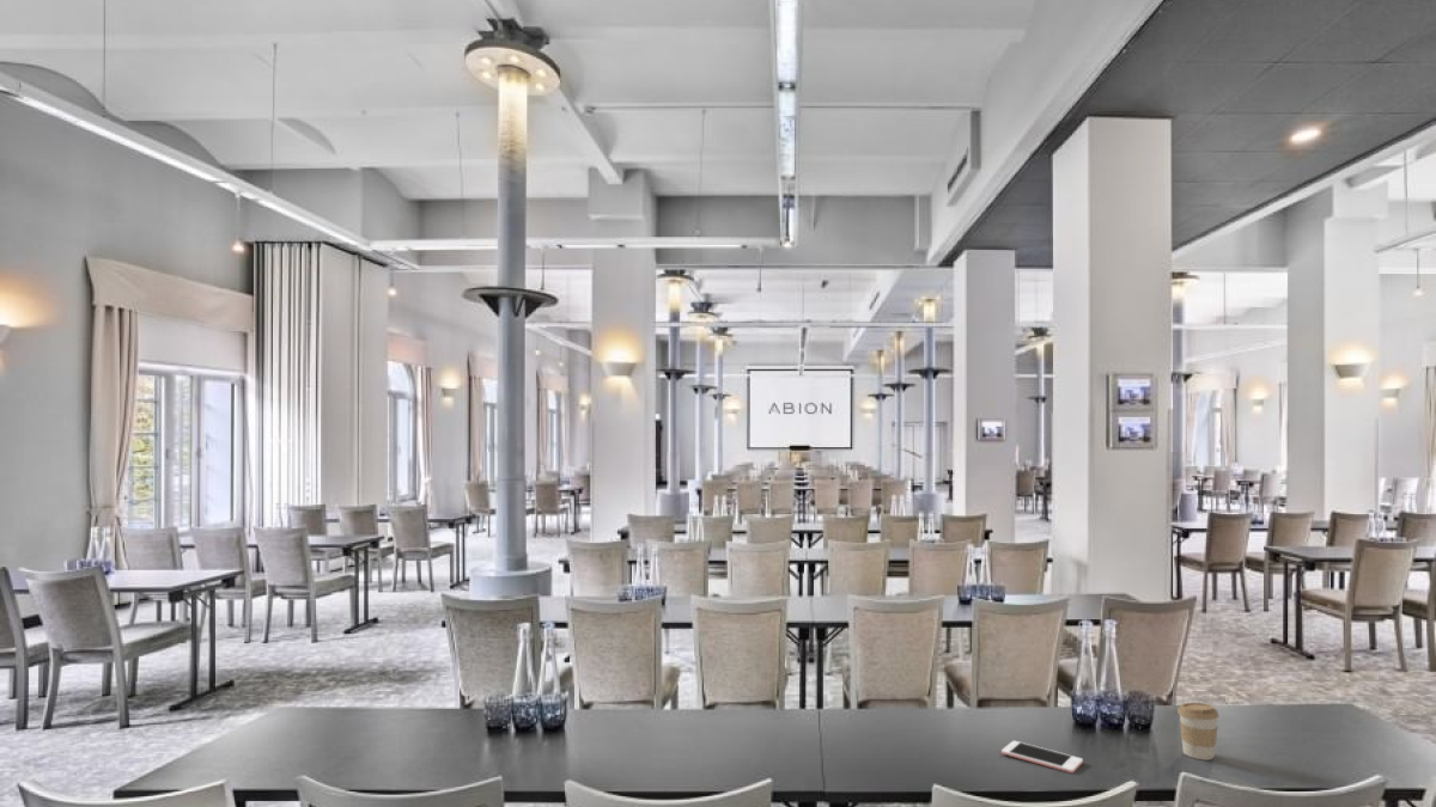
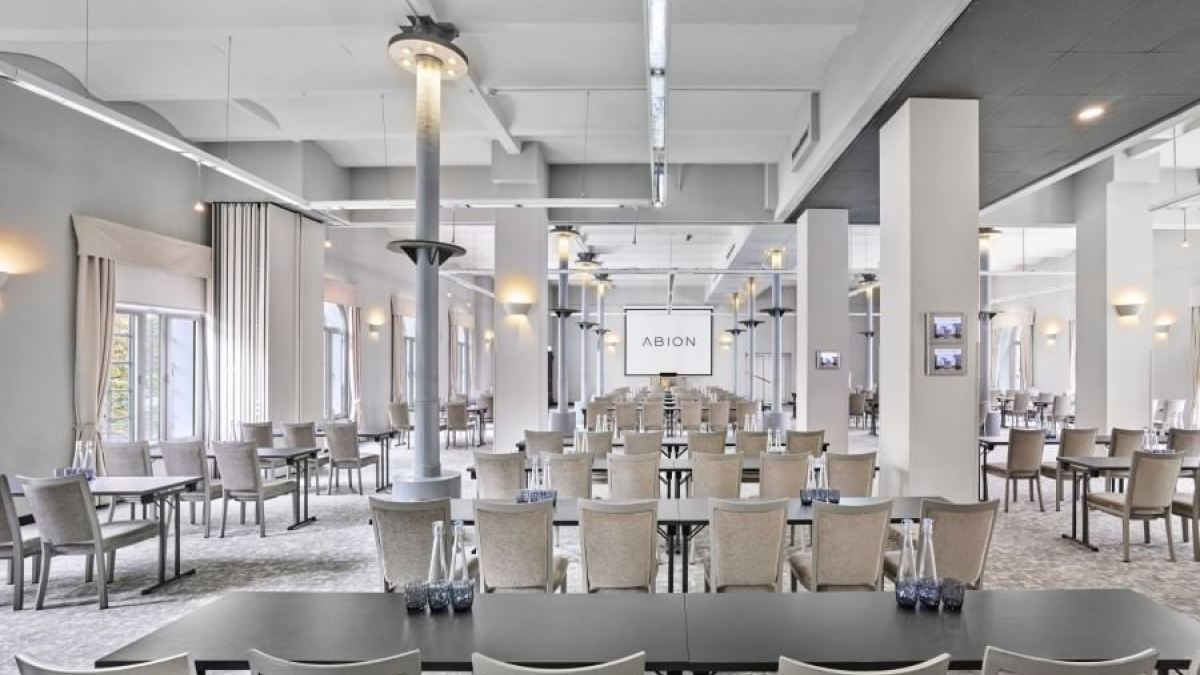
- coffee cup (1198, 729)
- cell phone (1041, 756)
